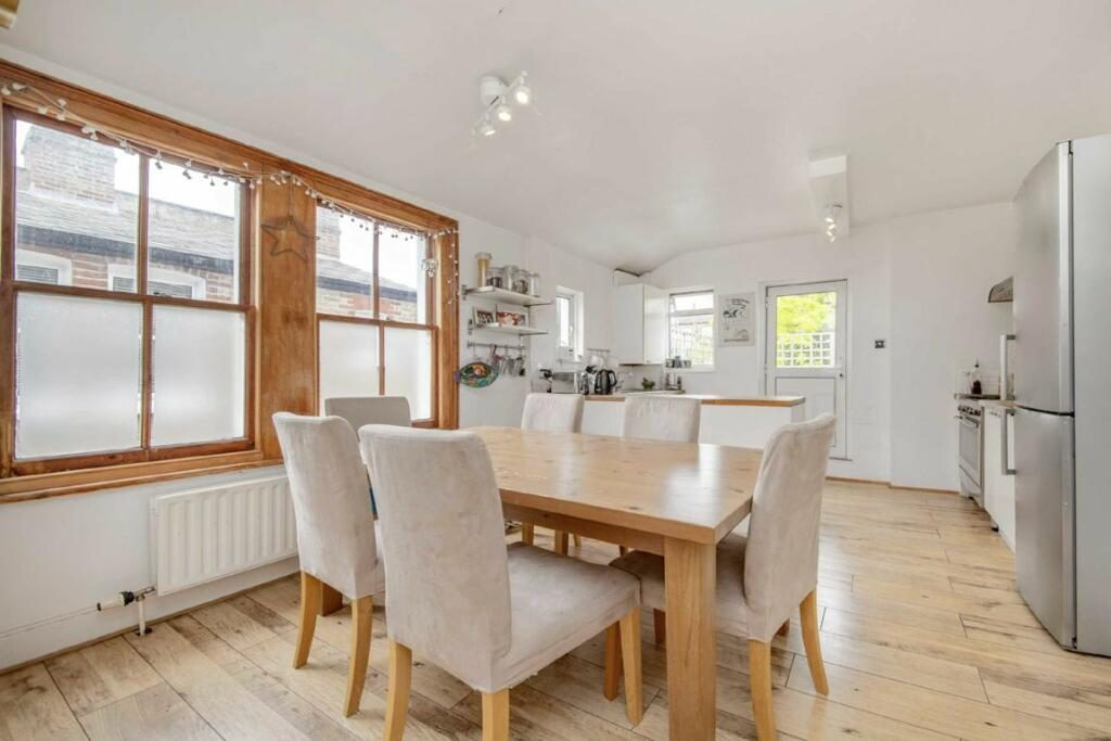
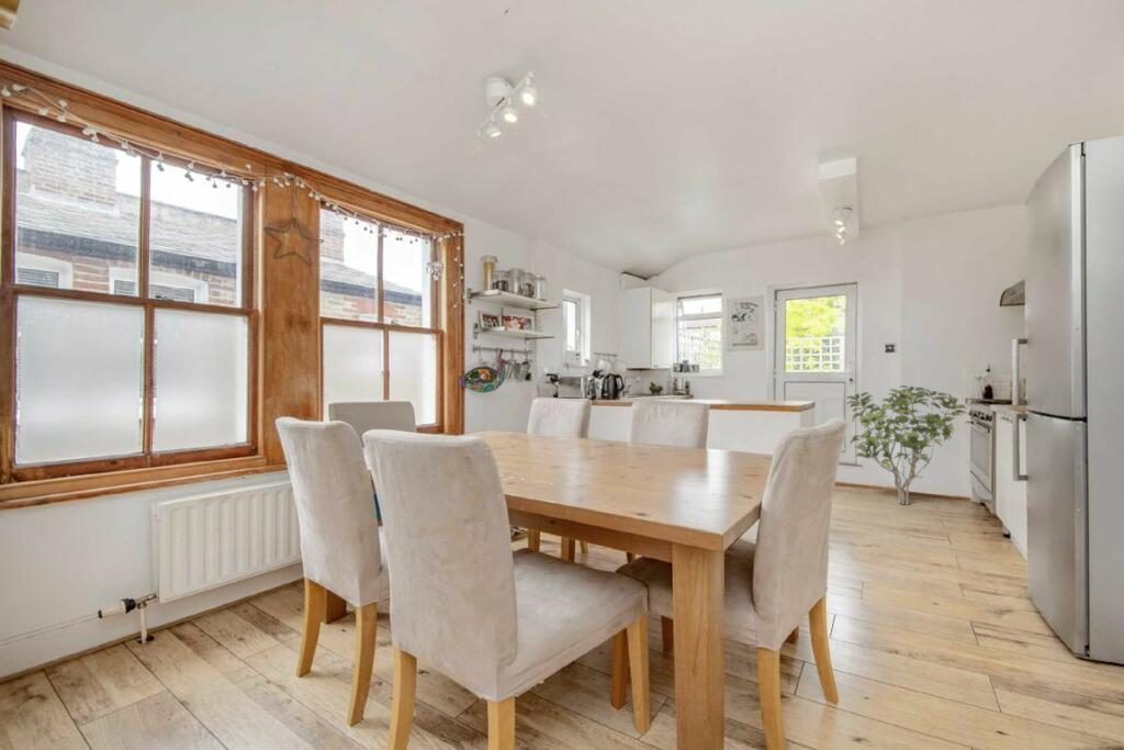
+ shrub (903, 445)
